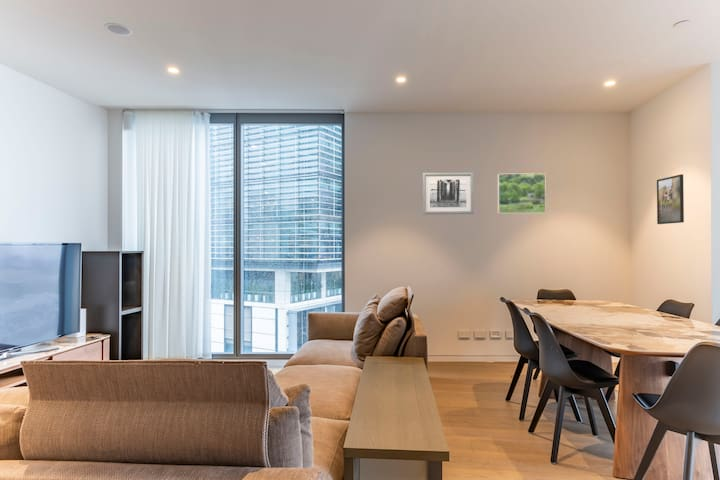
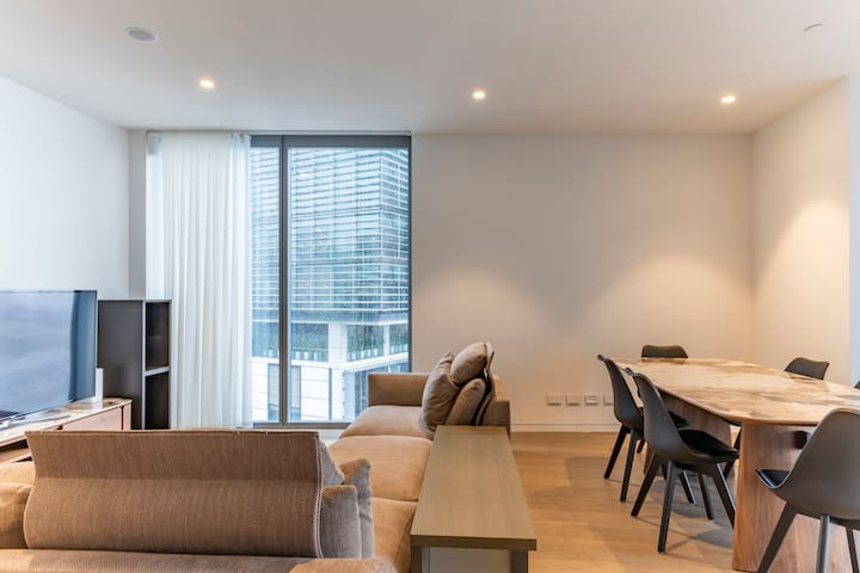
- wall art (448, 193)
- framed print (521, 193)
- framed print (669, 200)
